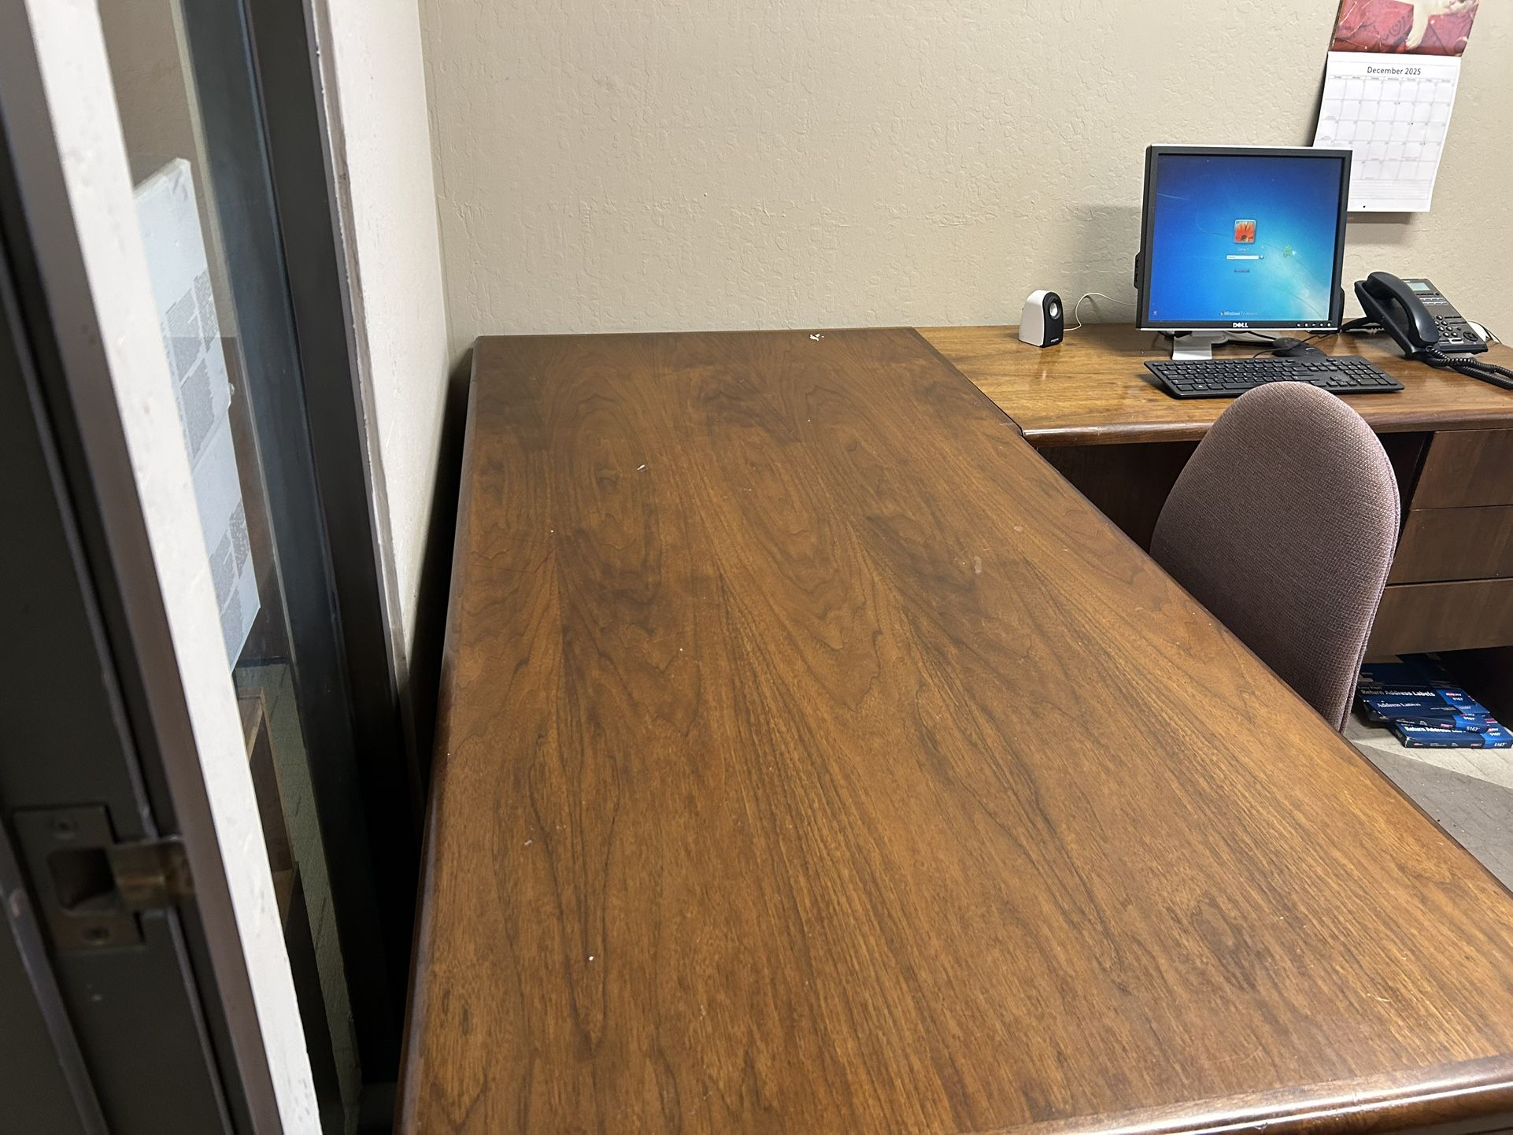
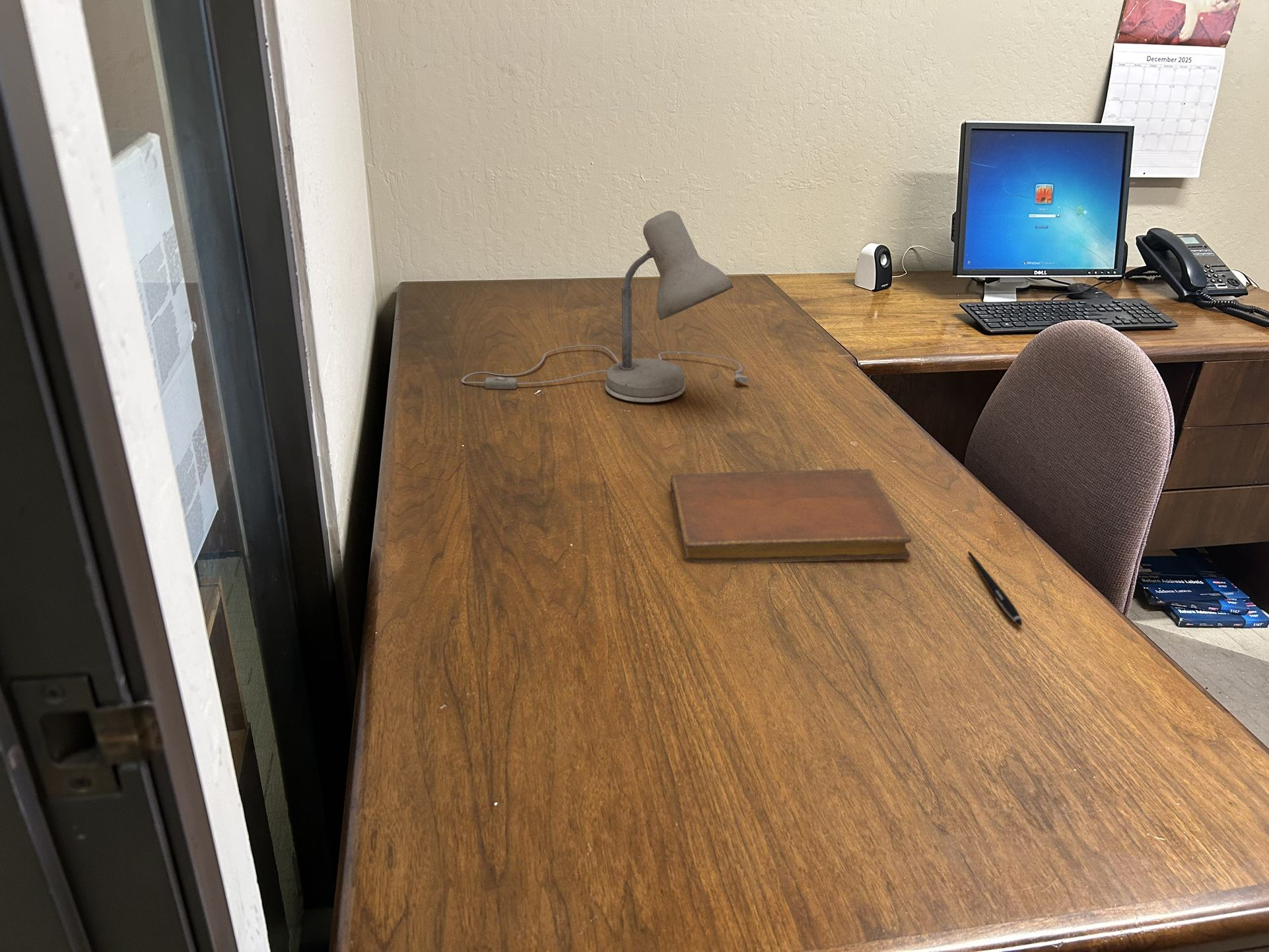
+ notebook (784, 512)
+ desk lamp (622, 297)
+ pen (994, 585)
